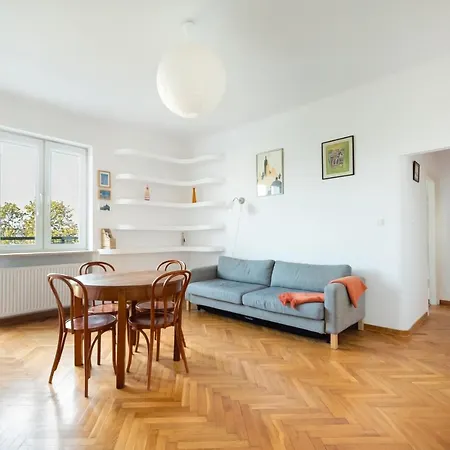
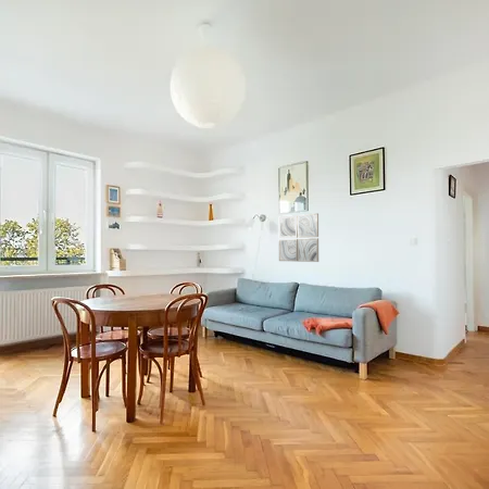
+ wall art (298, 237)
